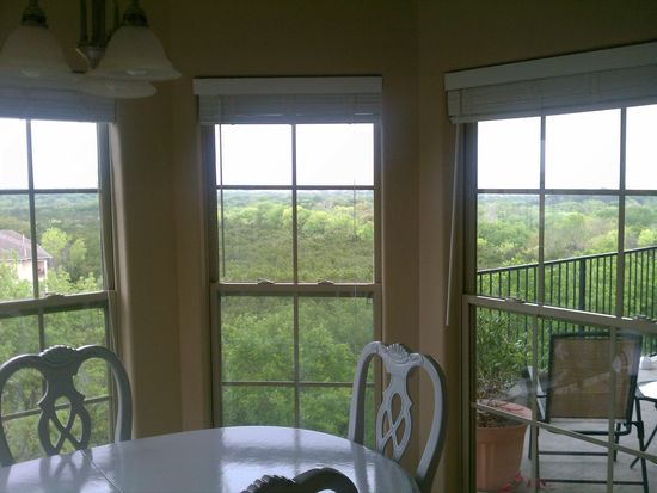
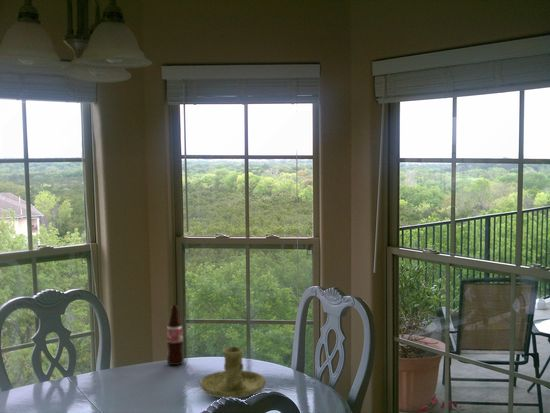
+ bottle (174, 334)
+ candle holder (234, 368)
